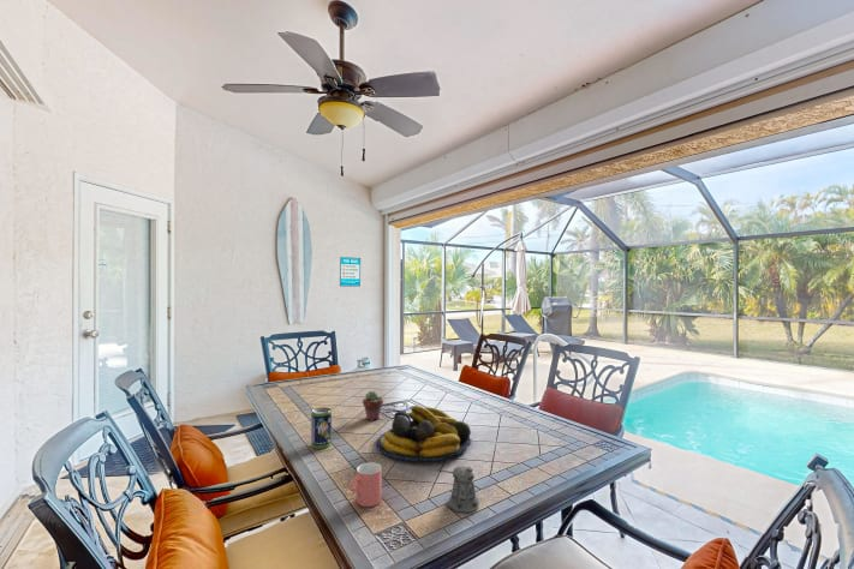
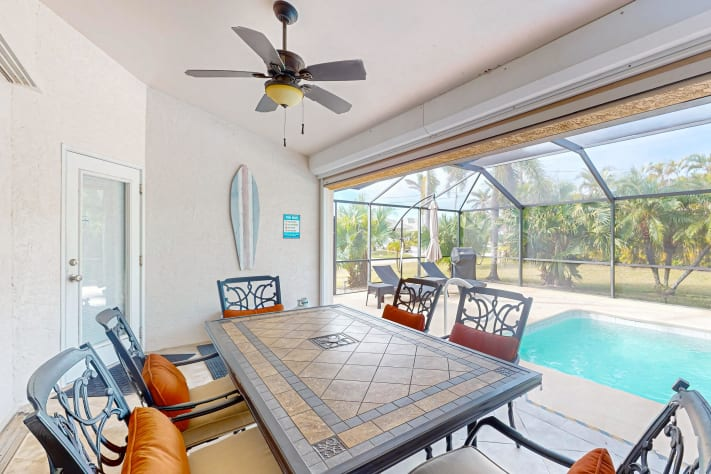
- fruit bowl (423, 425)
- cup (364, 485)
- pepper shaker (460, 484)
- potted succulent (372, 405)
- beverage can (321, 427)
